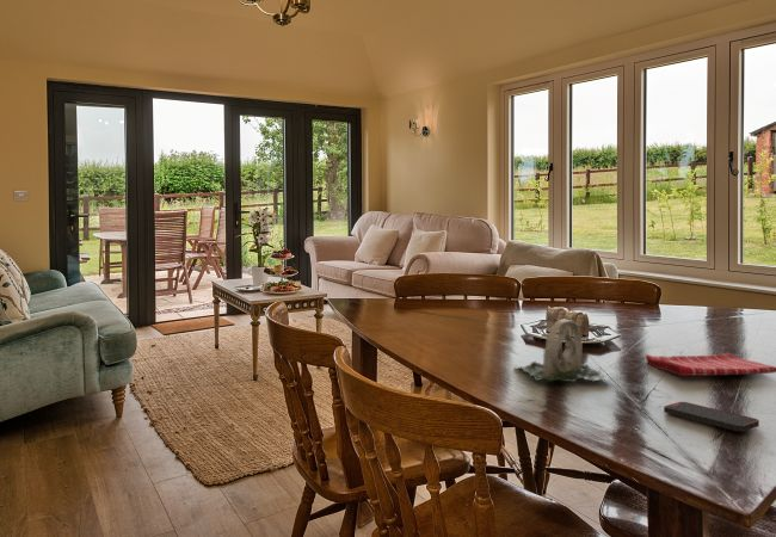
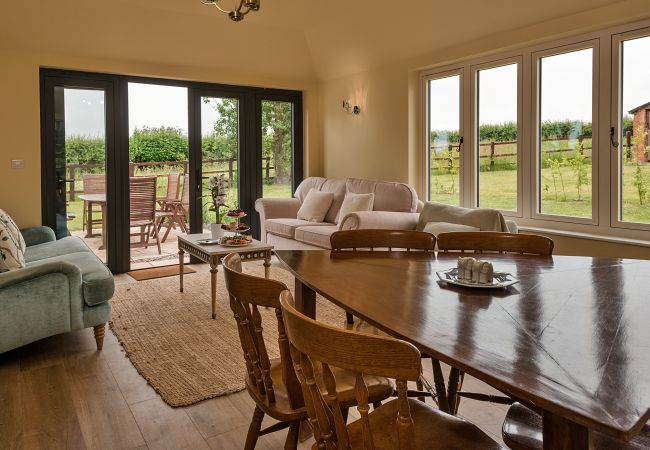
- smartphone (709, 415)
- dish towel (707, 364)
- plant pot (561, 347)
